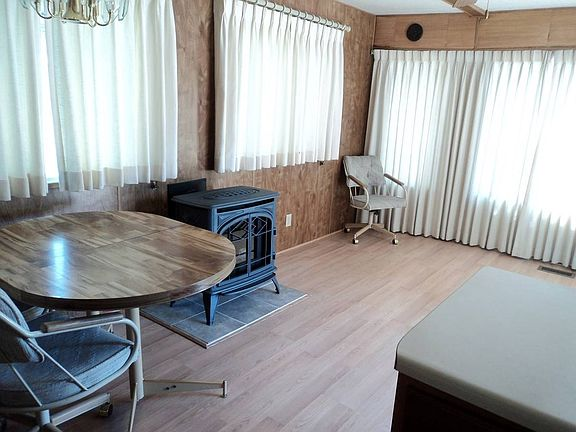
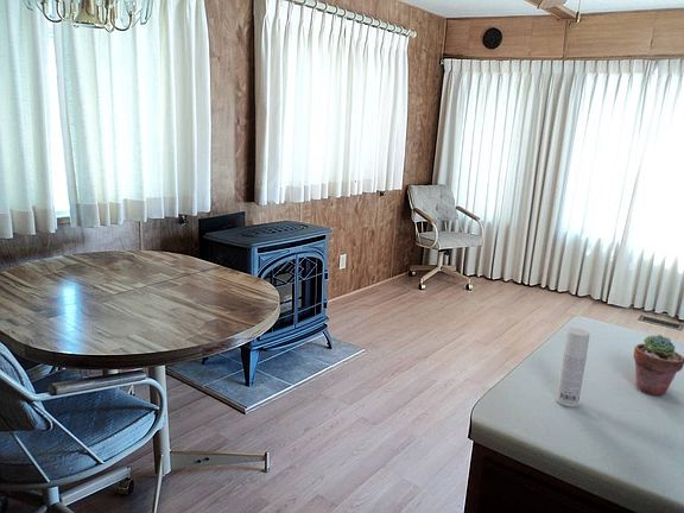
+ bottle (572, 367)
+ potted succulent (657, 362)
